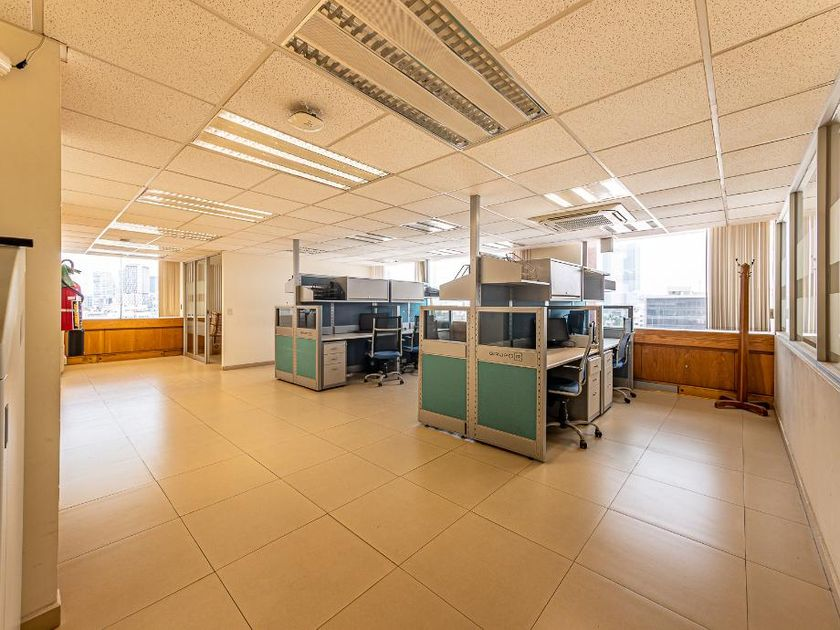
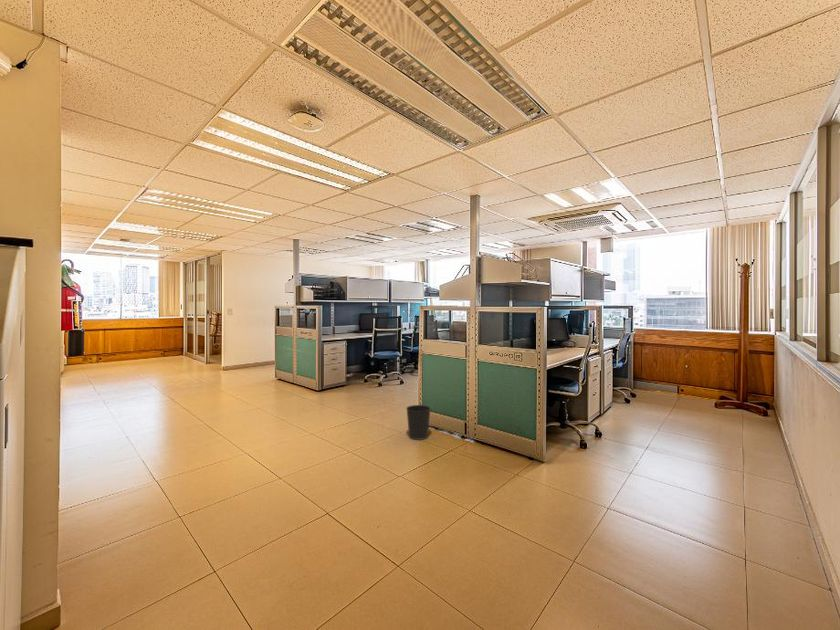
+ wastebasket (418, 422)
